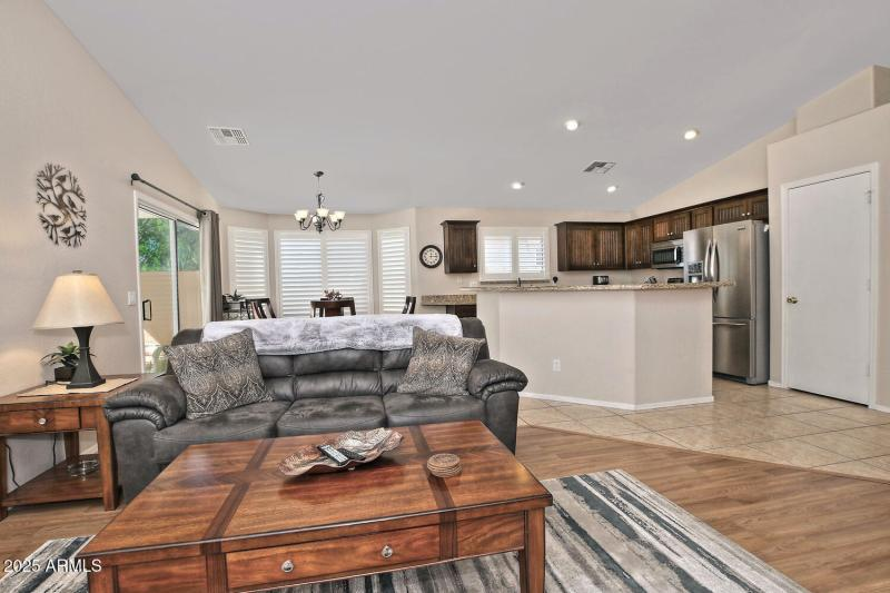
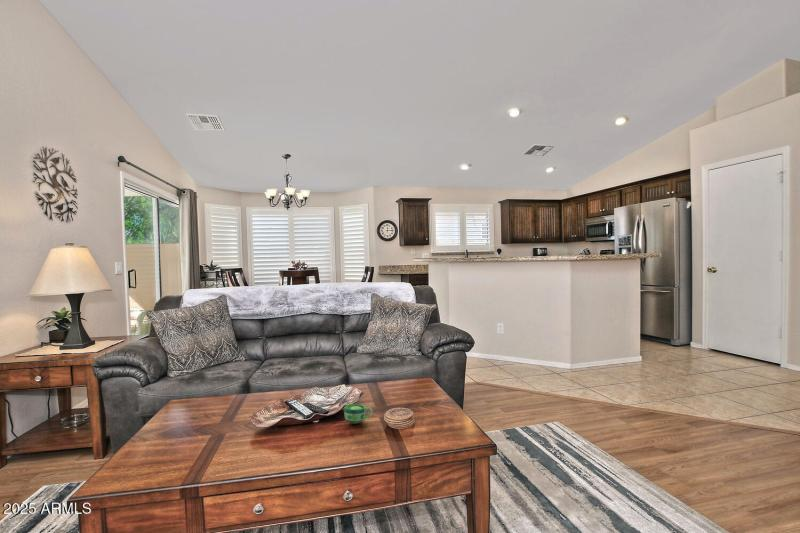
+ cup (358, 413)
